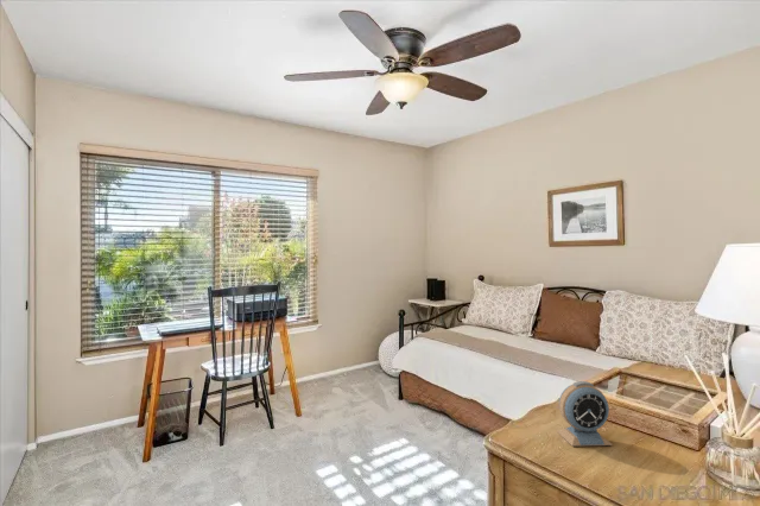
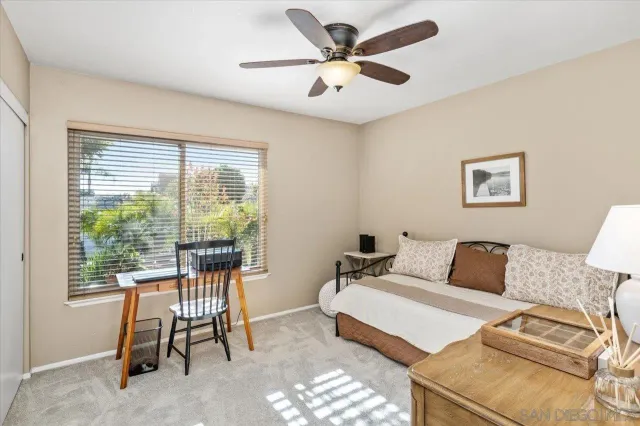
- alarm clock (583, 410)
